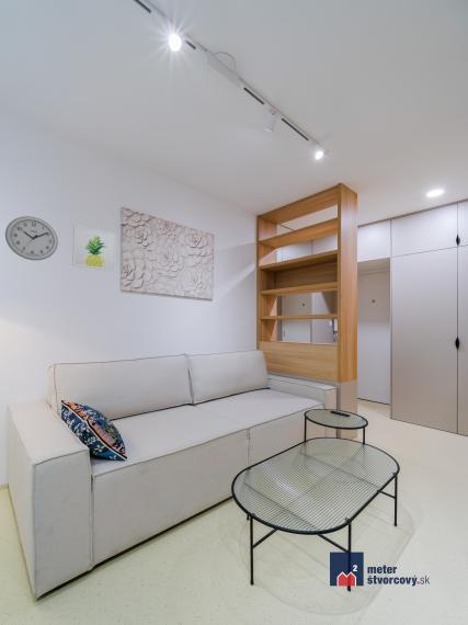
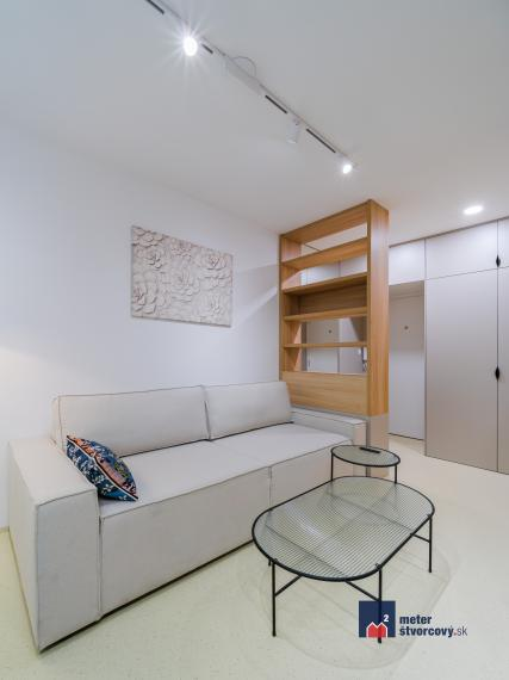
- wall art (95, 248)
- wall clock (33, 238)
